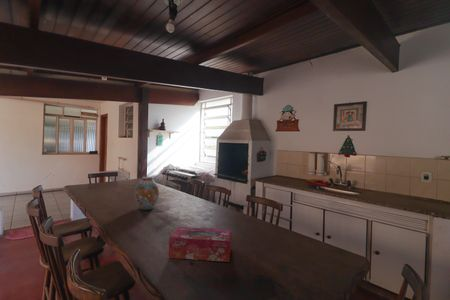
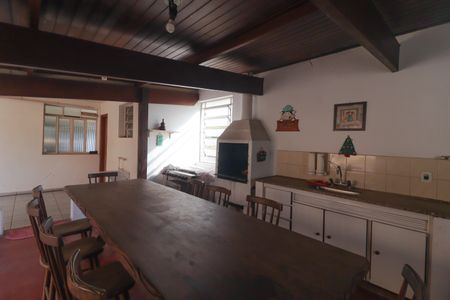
- tissue box (201, 243)
- vase (146, 192)
